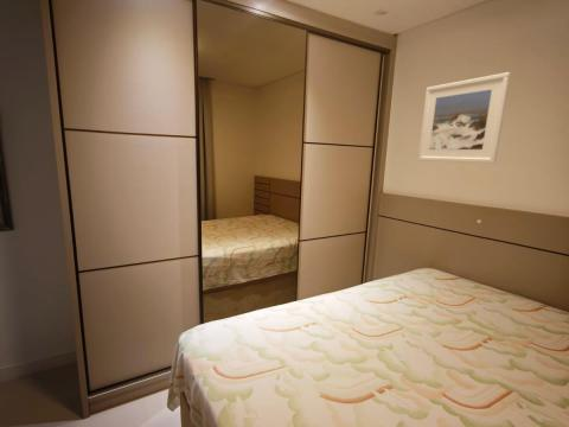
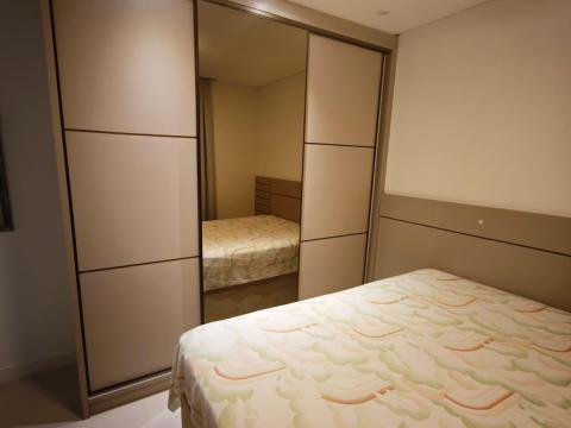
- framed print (458, 122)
